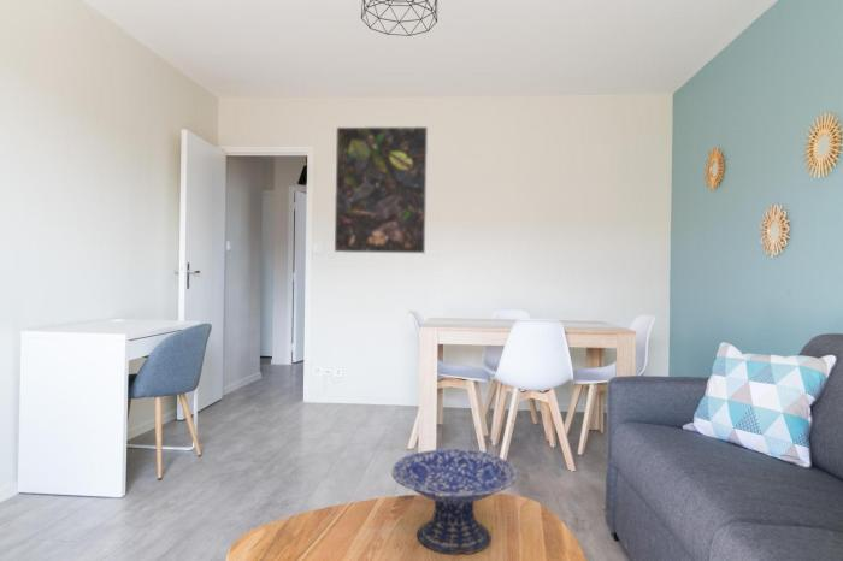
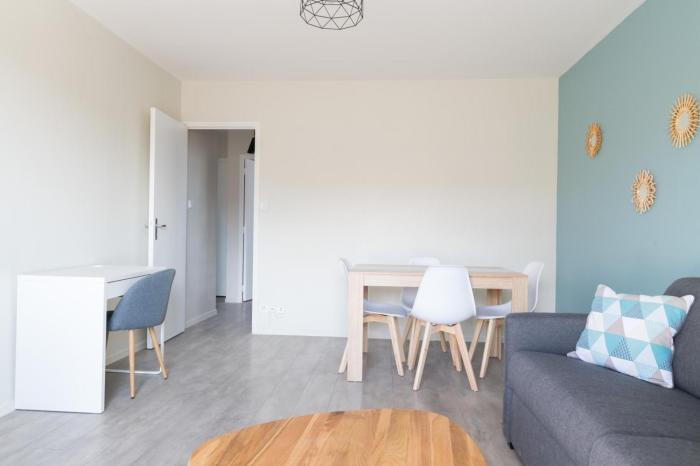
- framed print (381, 189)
- decorative bowl (454, 502)
